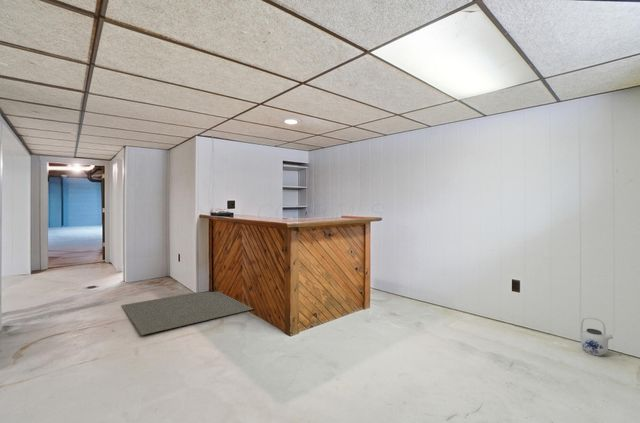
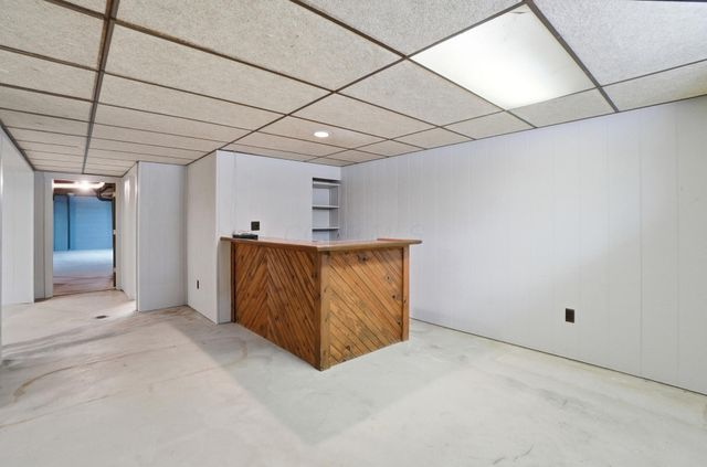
- rug (211, 301)
- teapot (596, 335)
